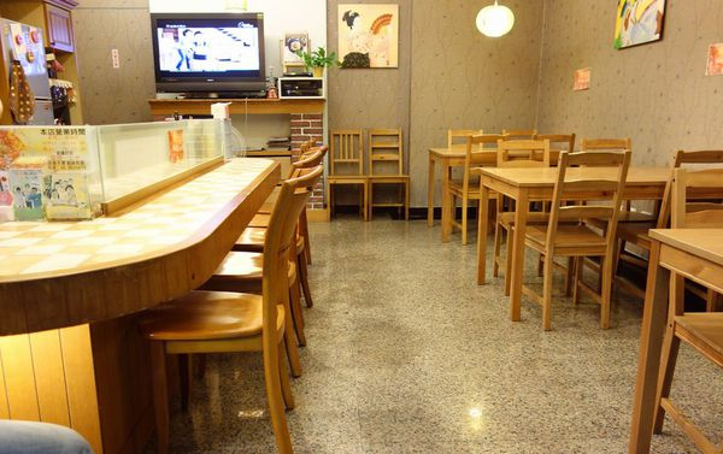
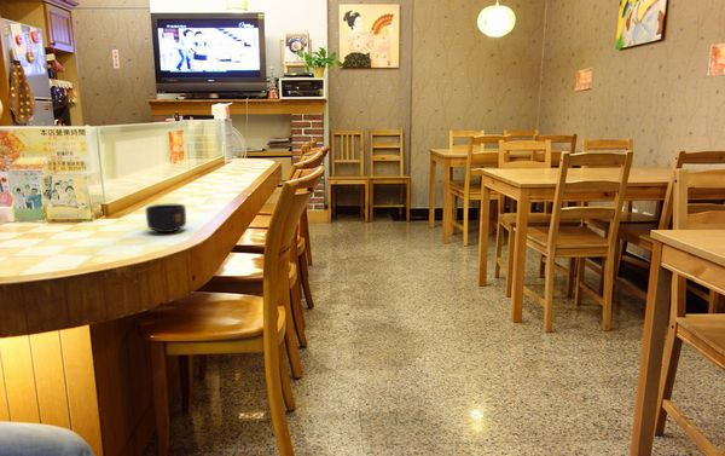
+ mug (163, 218)
